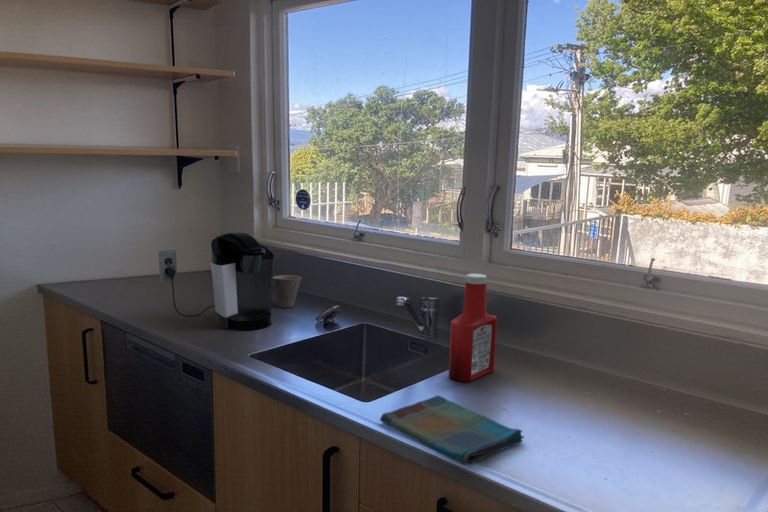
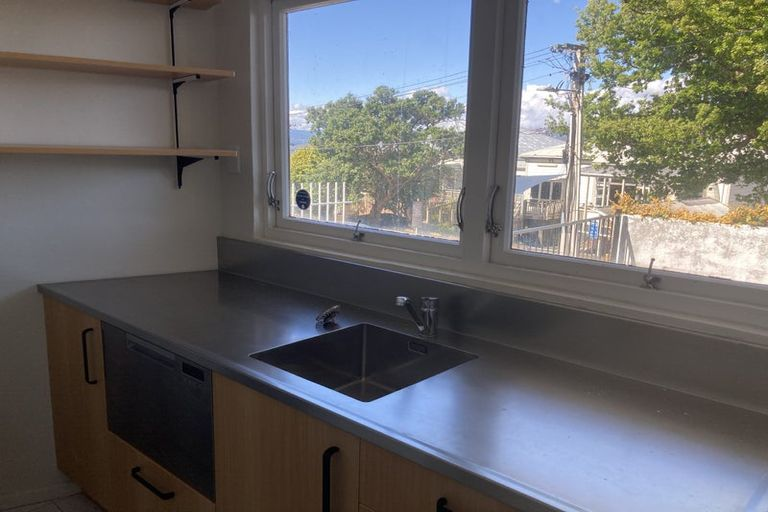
- dish towel (449, 426)
- cup (286, 291)
- soap bottle (473, 324)
- coffee maker (225, 279)
